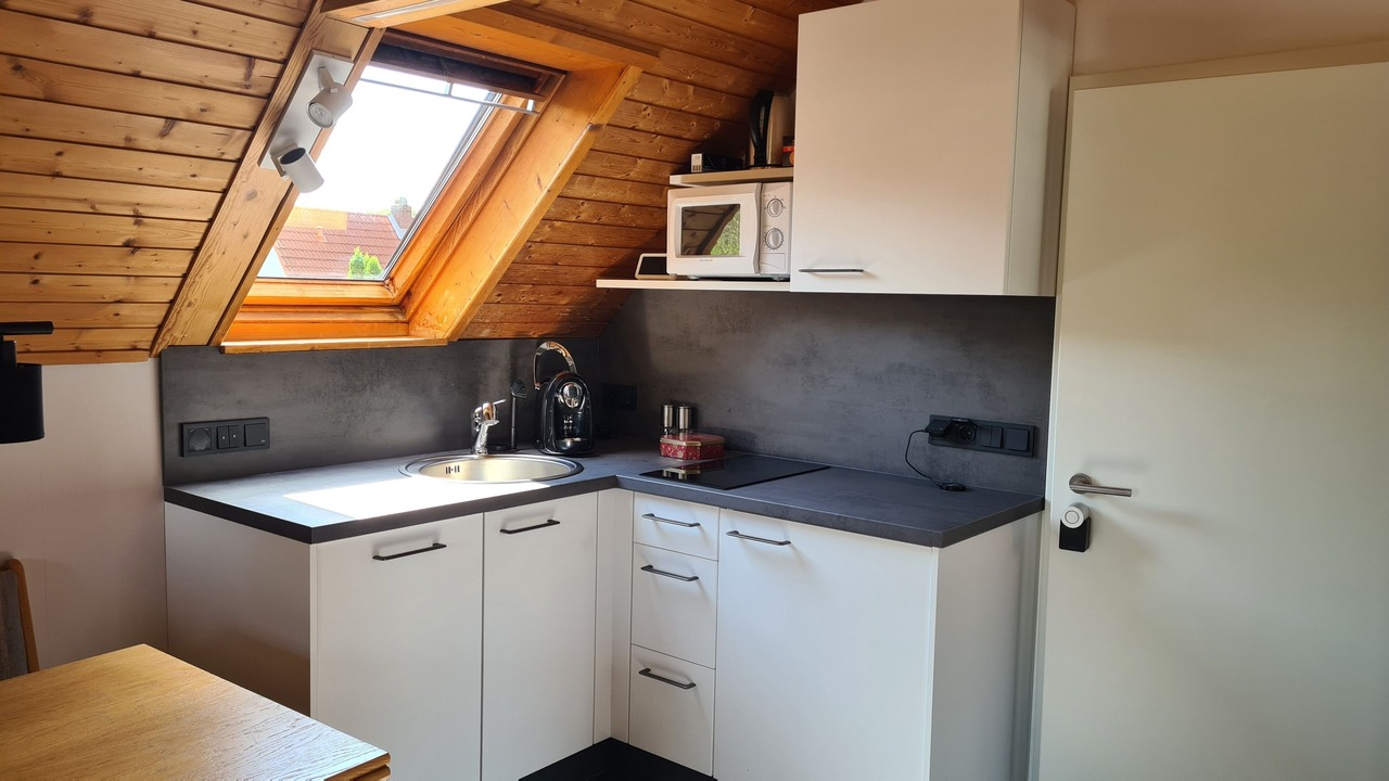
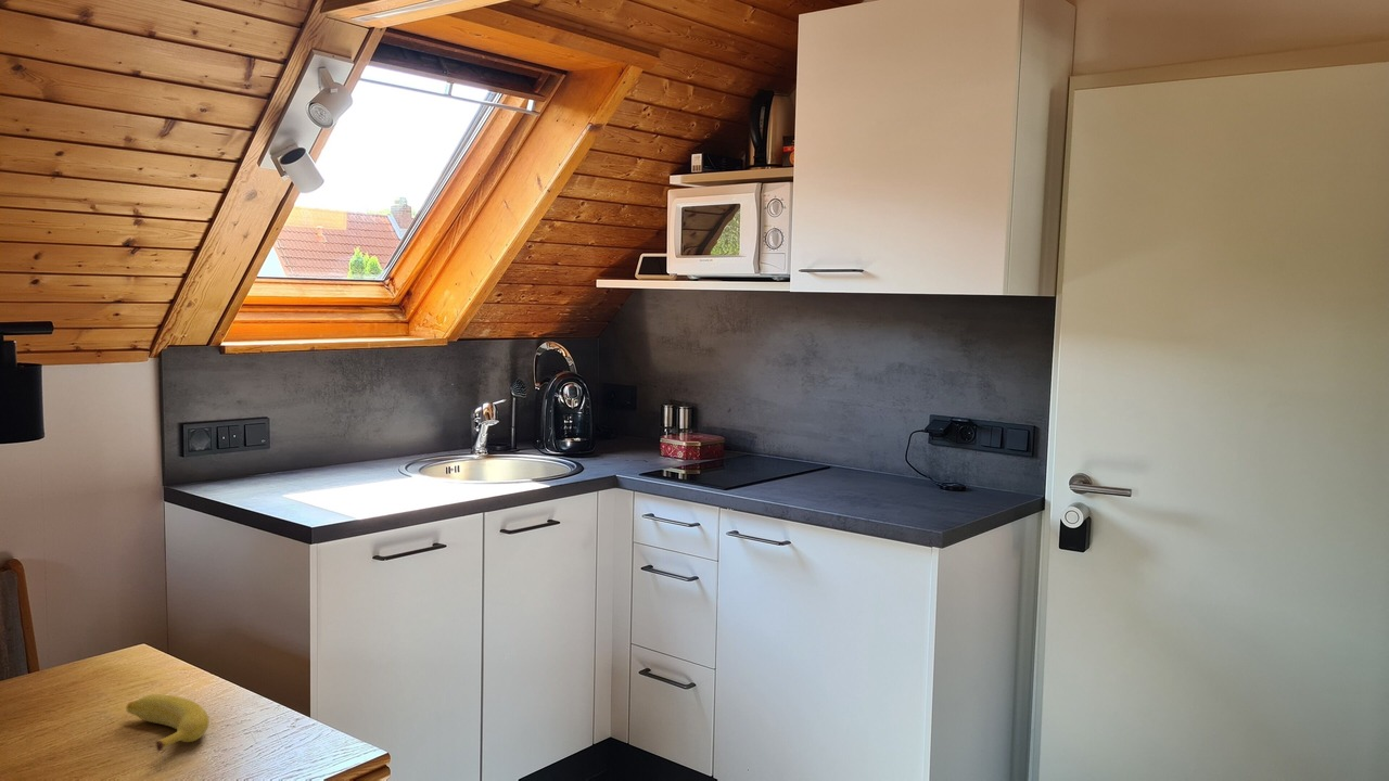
+ banana (161, 719)
